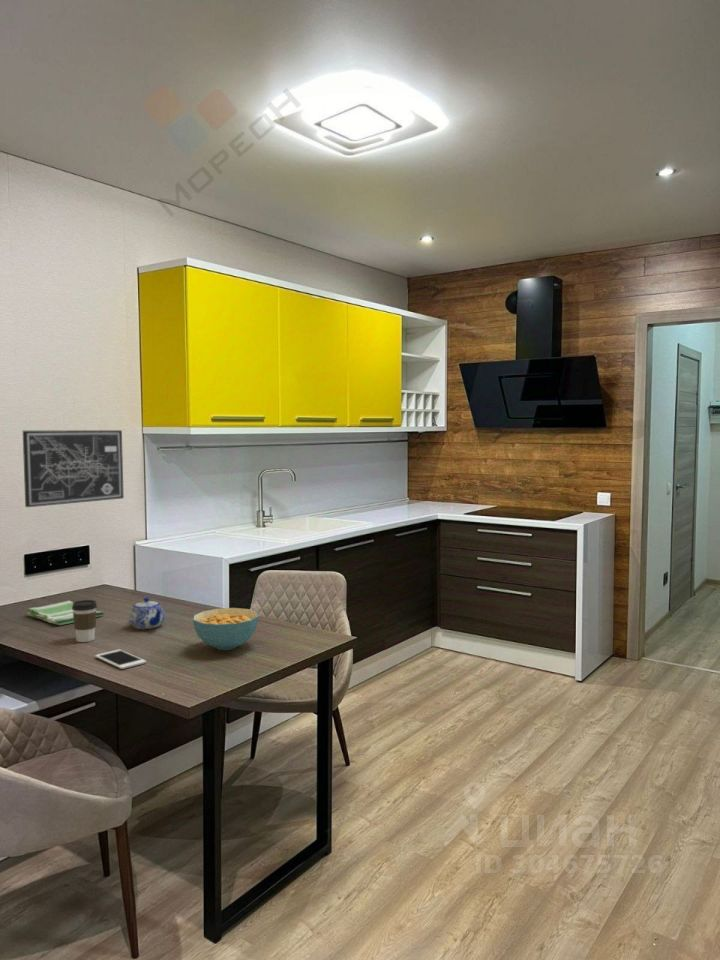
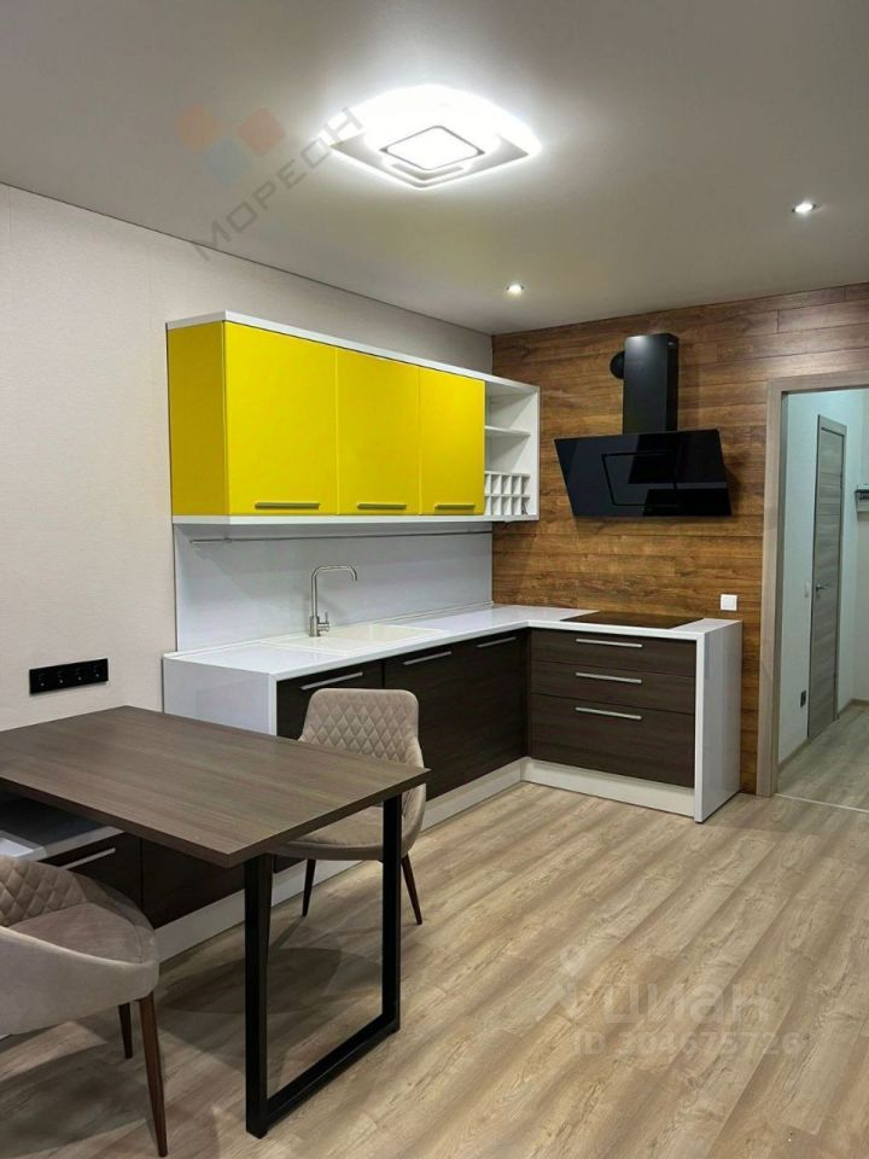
- cell phone (120, 658)
- dish towel (64, 612)
- wall art (76, 466)
- teapot (148, 612)
- coffee cup (84, 621)
- cereal bowl (226, 631)
